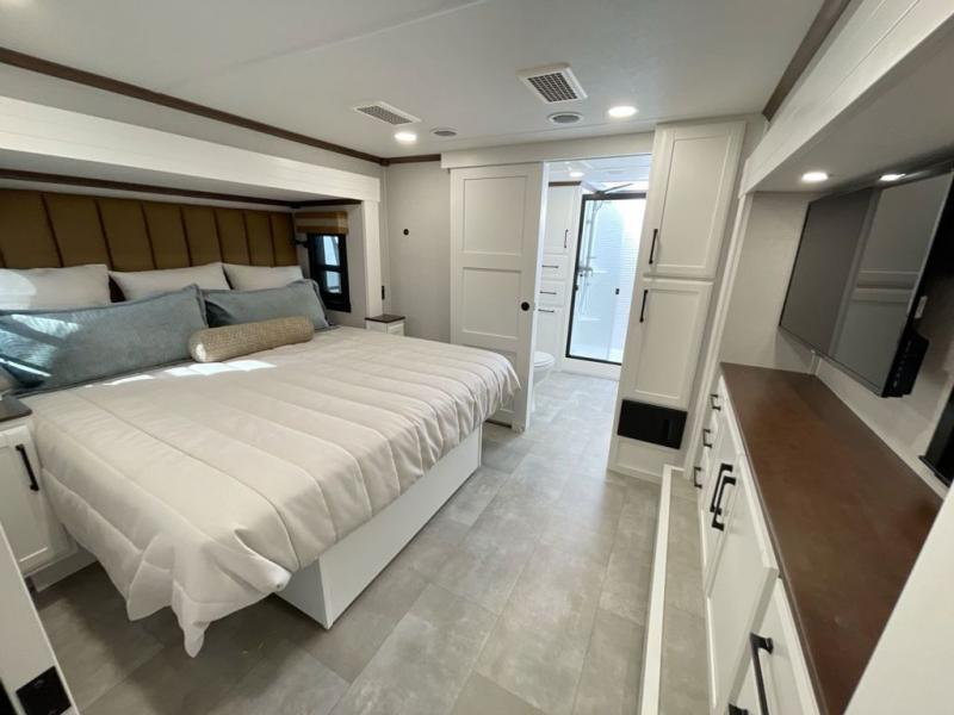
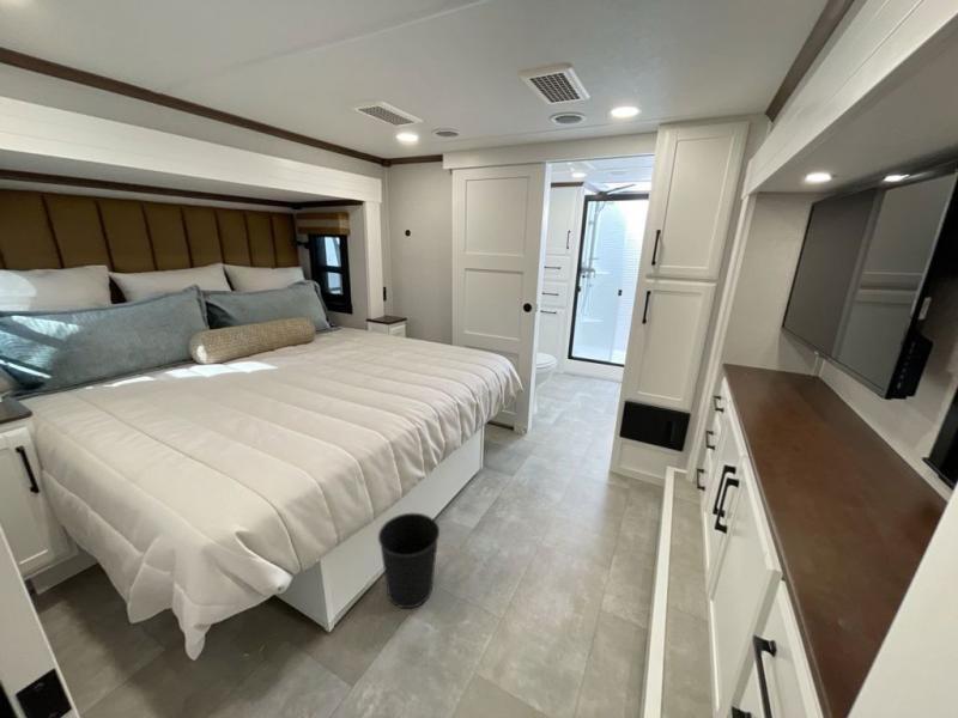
+ wastebasket (410, 561)
